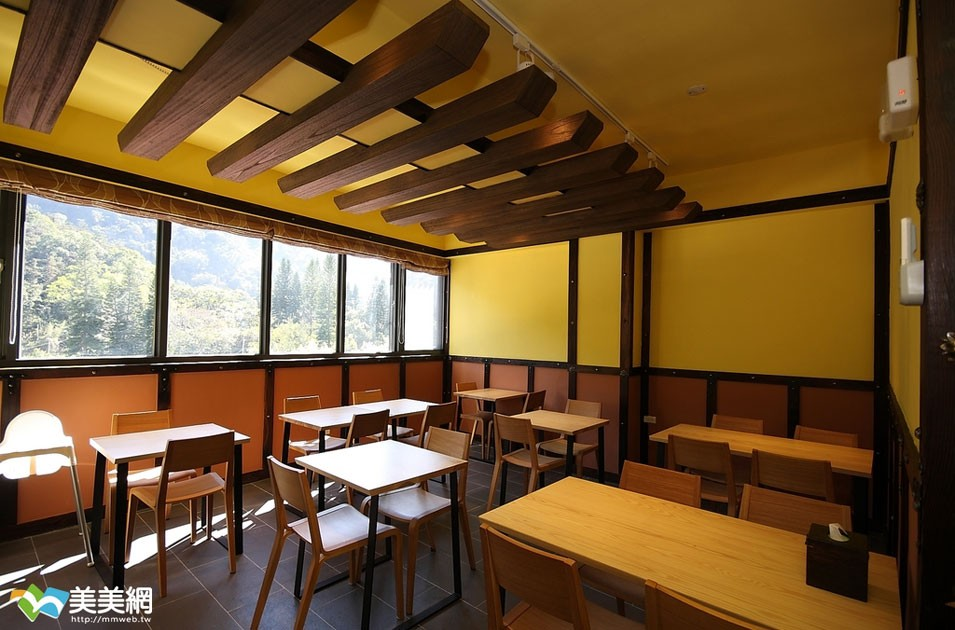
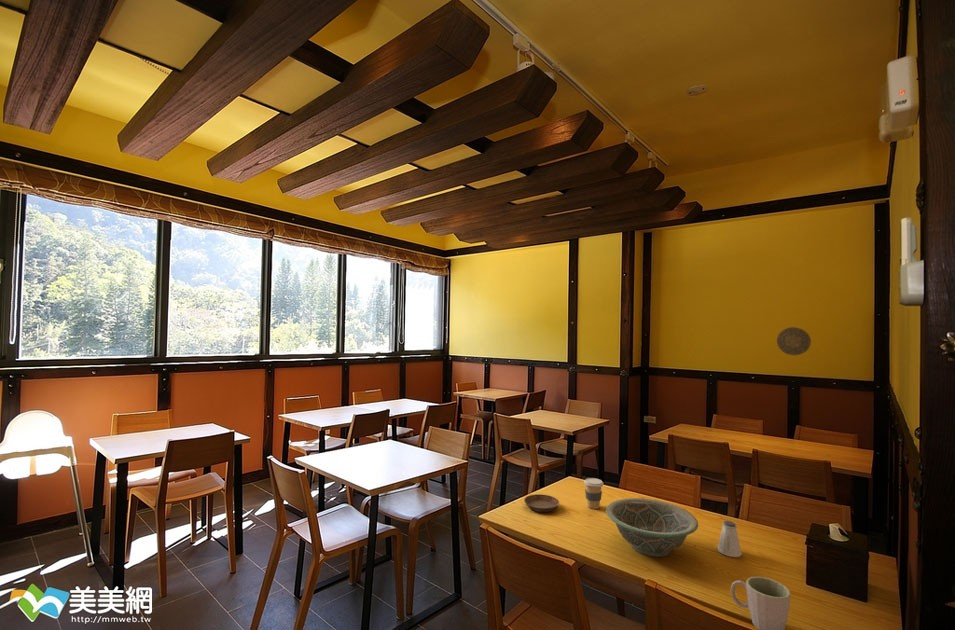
+ mug (759, 603)
+ saucer (541, 503)
+ coffee cup (593, 493)
+ saltshaker (729, 537)
+ decorative plate (793, 341)
+ decorative bowl (650, 531)
